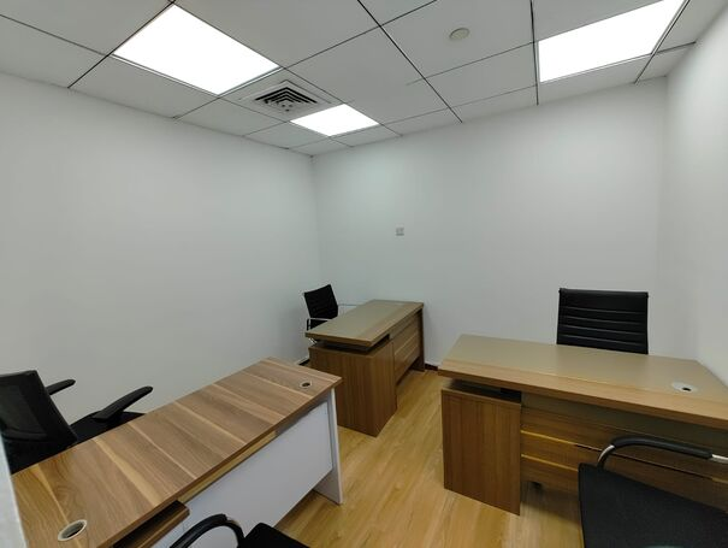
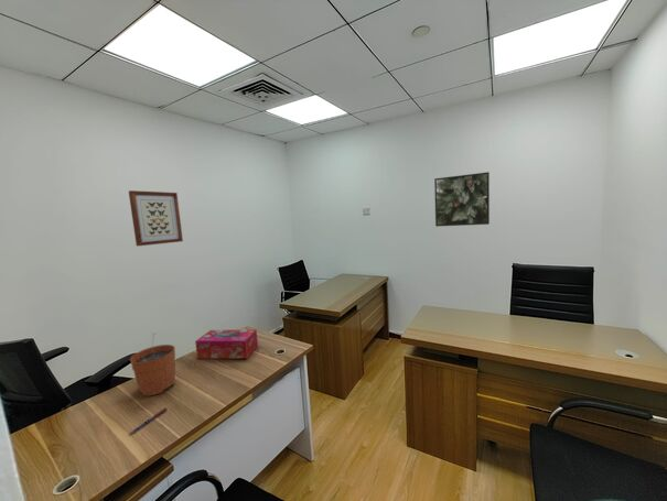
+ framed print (461, 200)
+ plant pot (154, 361)
+ pen (149, 420)
+ wall art (158, 218)
+ tissue box (227, 342)
